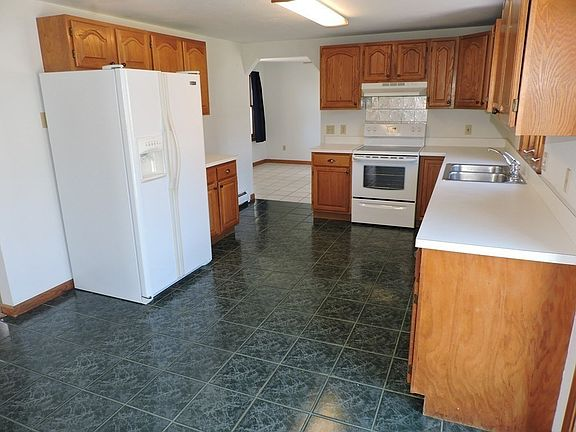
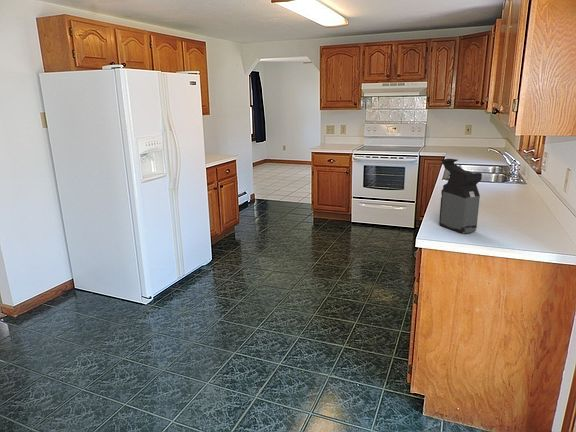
+ coffee maker (458, 194)
